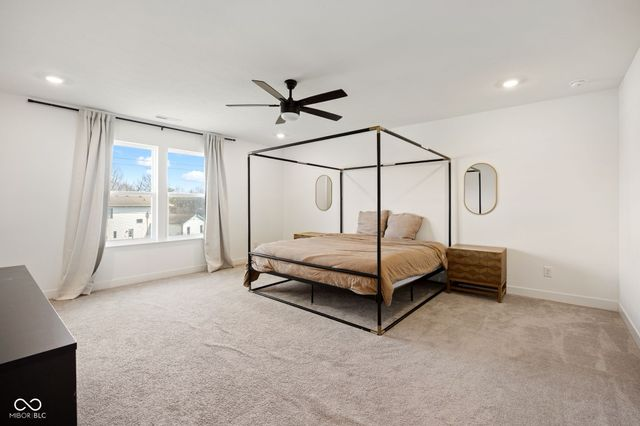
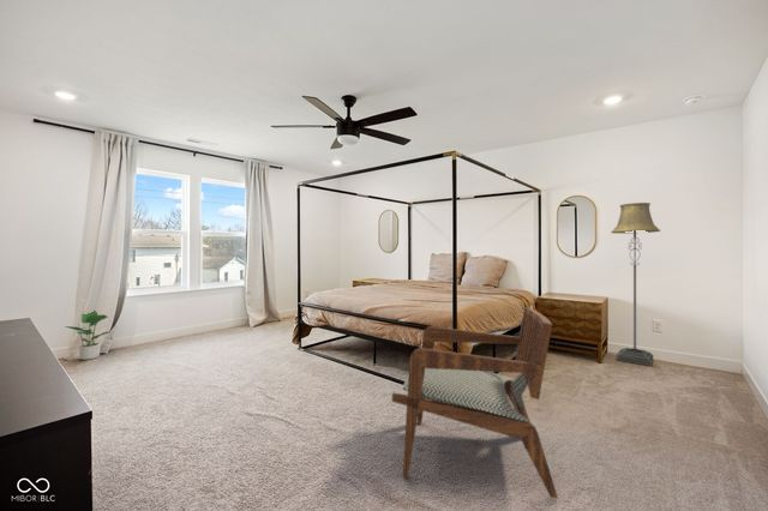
+ armchair (469, 381)
+ potted plant (86, 335)
+ floor lamp (635, 282)
